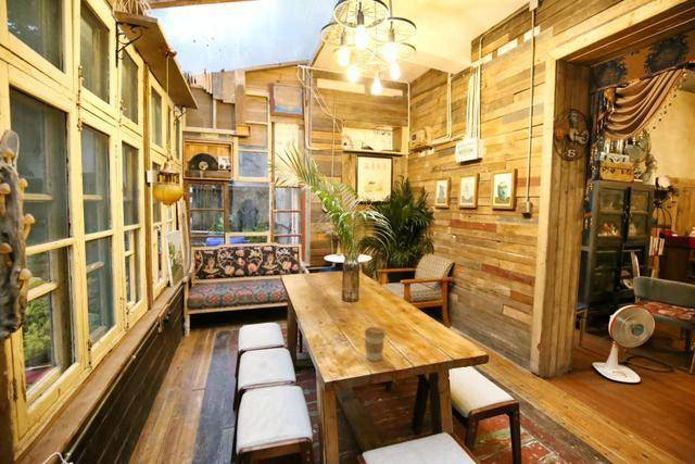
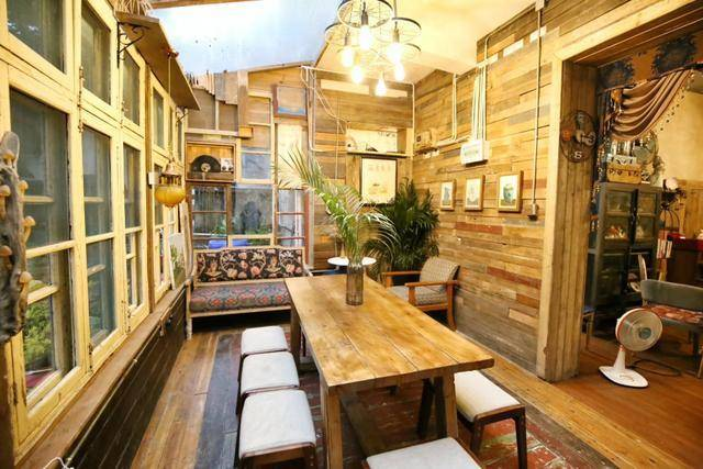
- coffee cup (374, 342)
